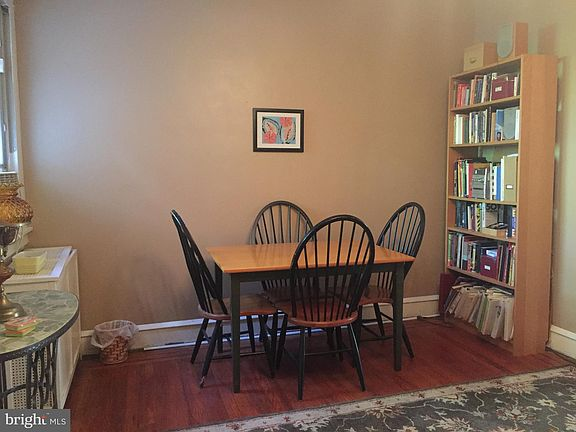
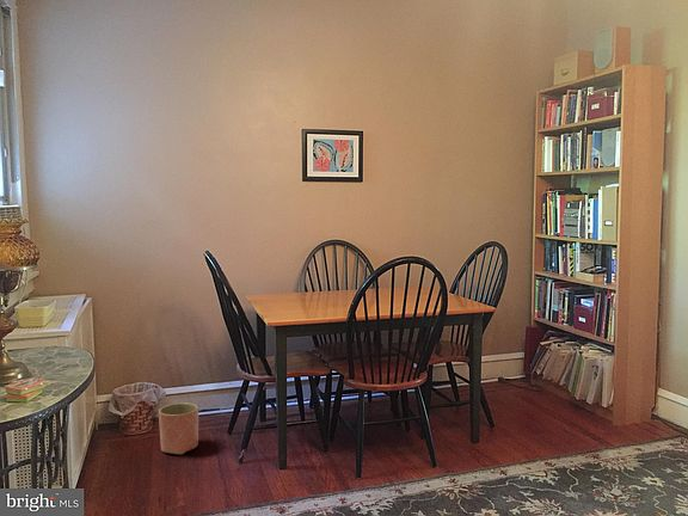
+ planter (179, 428)
